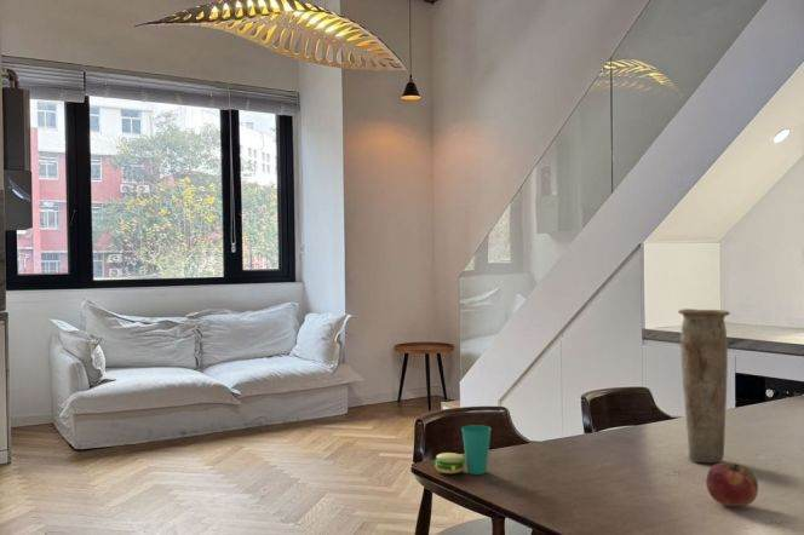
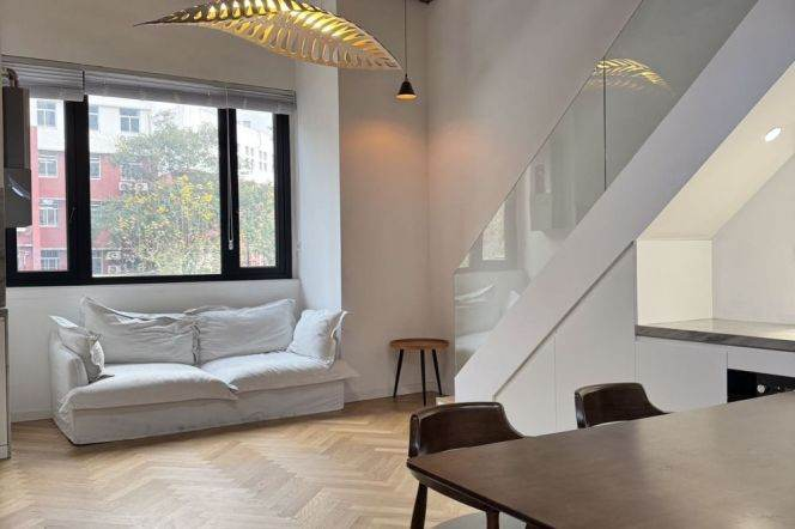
- fruit (731, 483)
- vase (704, 385)
- cup (465, 449)
